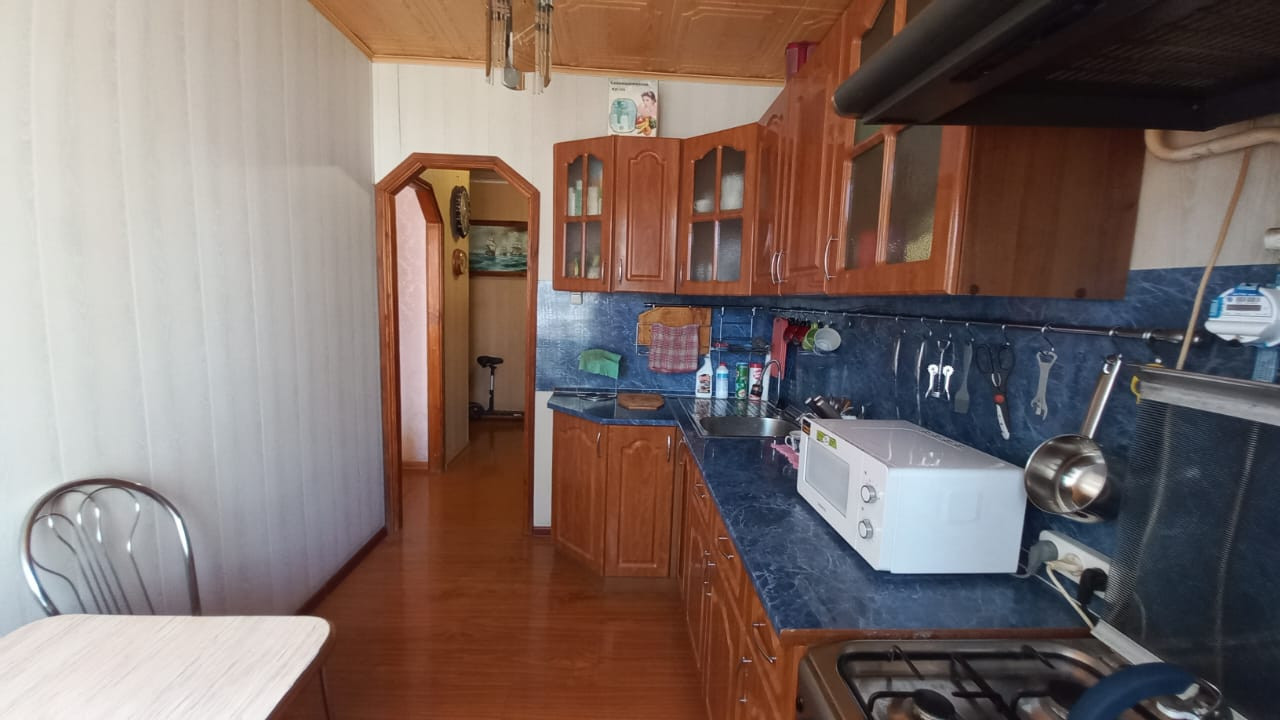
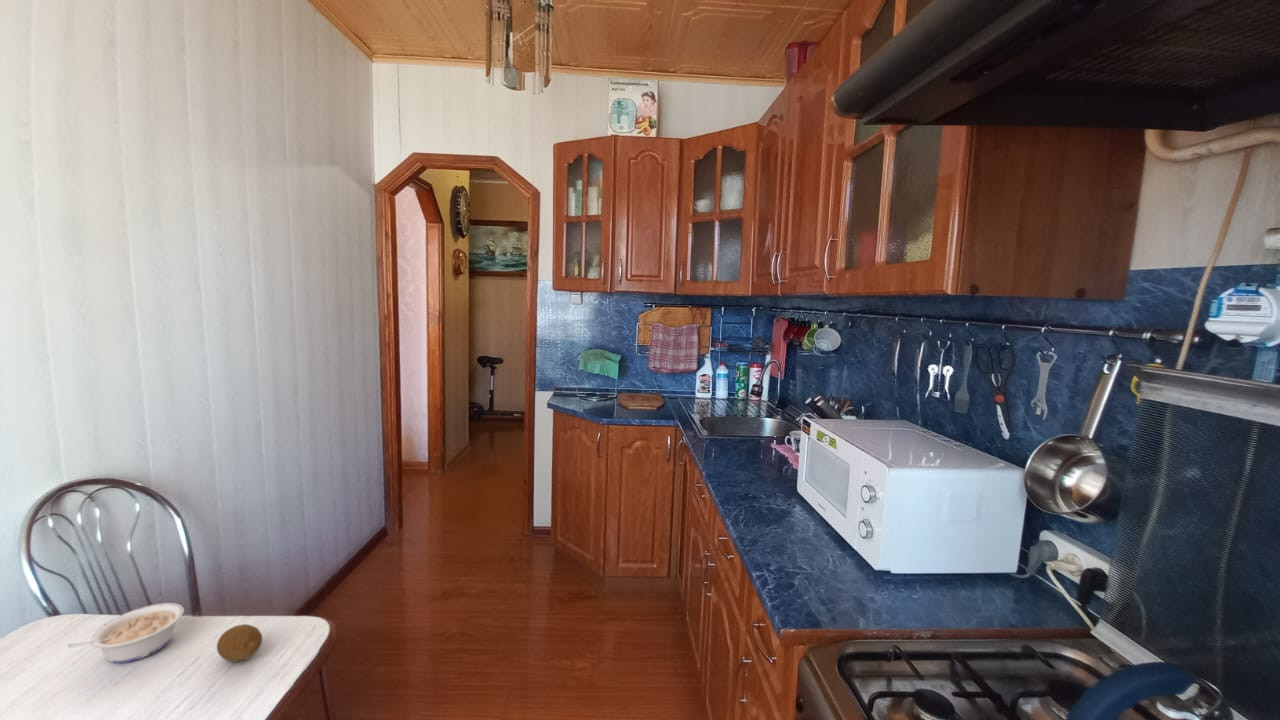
+ legume (137, 634)
+ fruit (239, 642)
